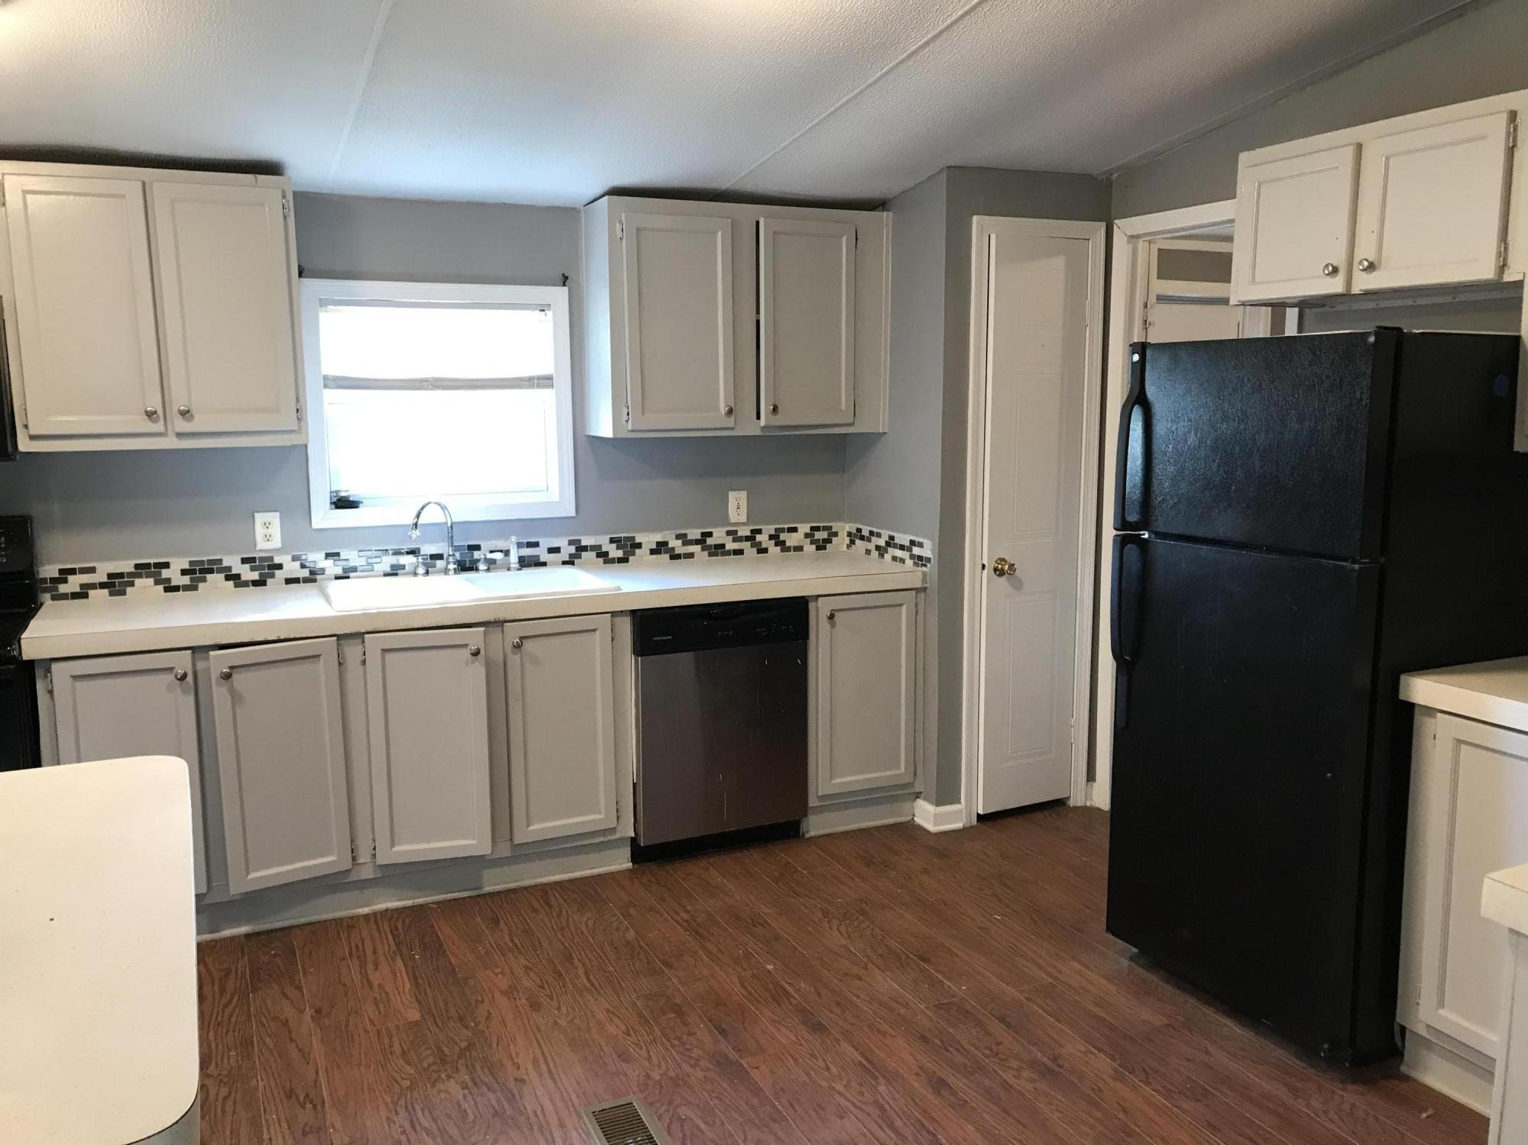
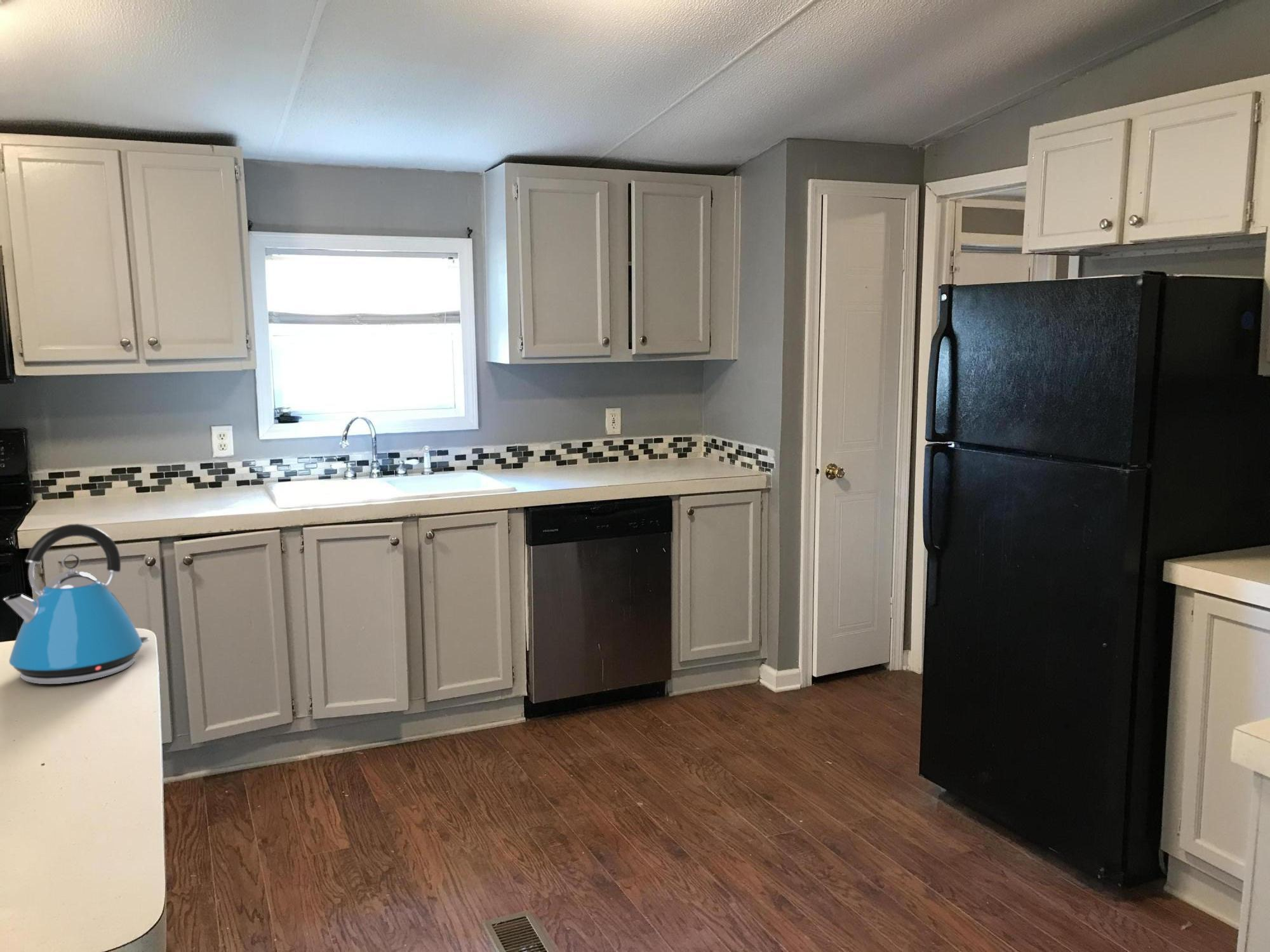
+ kettle (77, 596)
